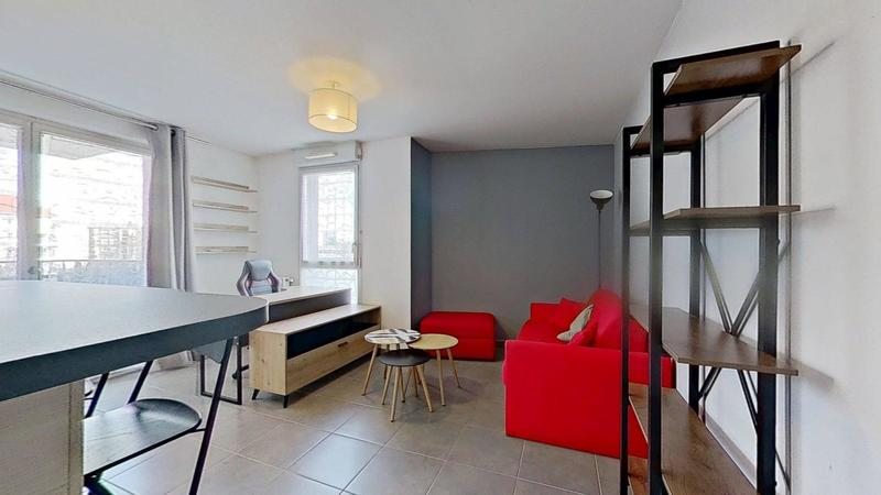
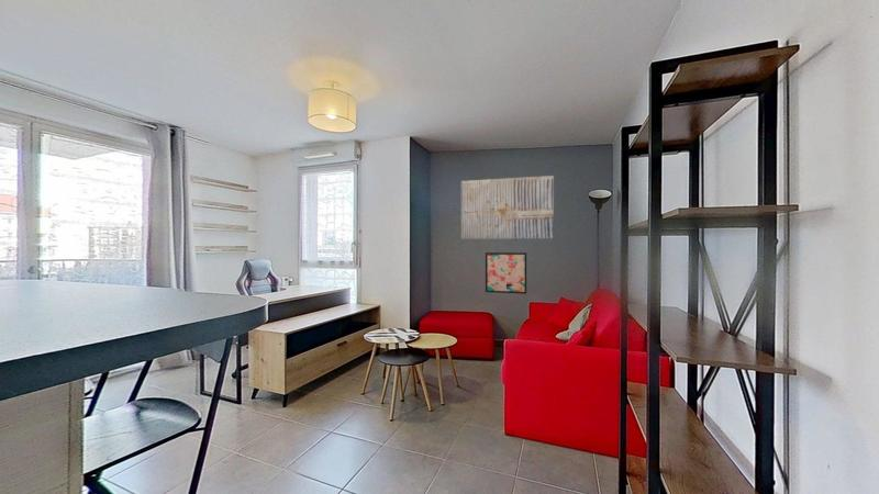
+ wall art (505, 272)
+ wall art (505, 209)
